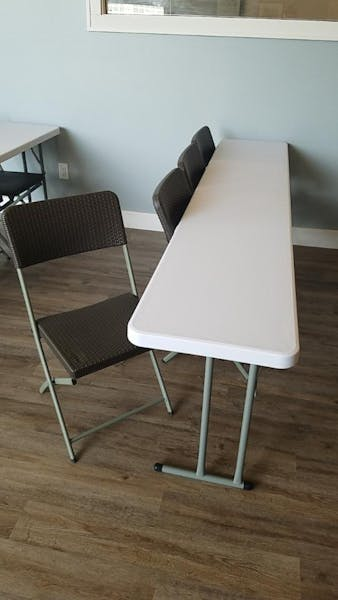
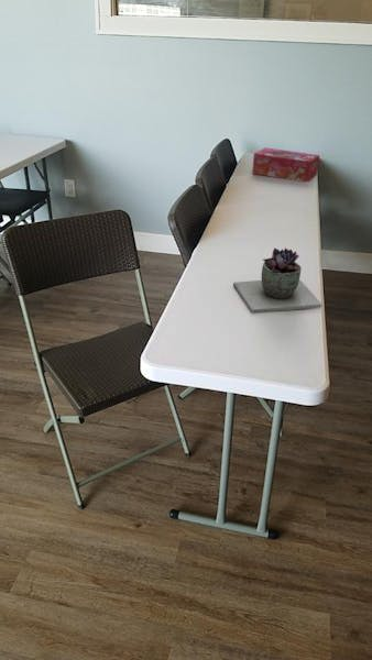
+ succulent plant (278, 273)
+ tissue box (285, 164)
